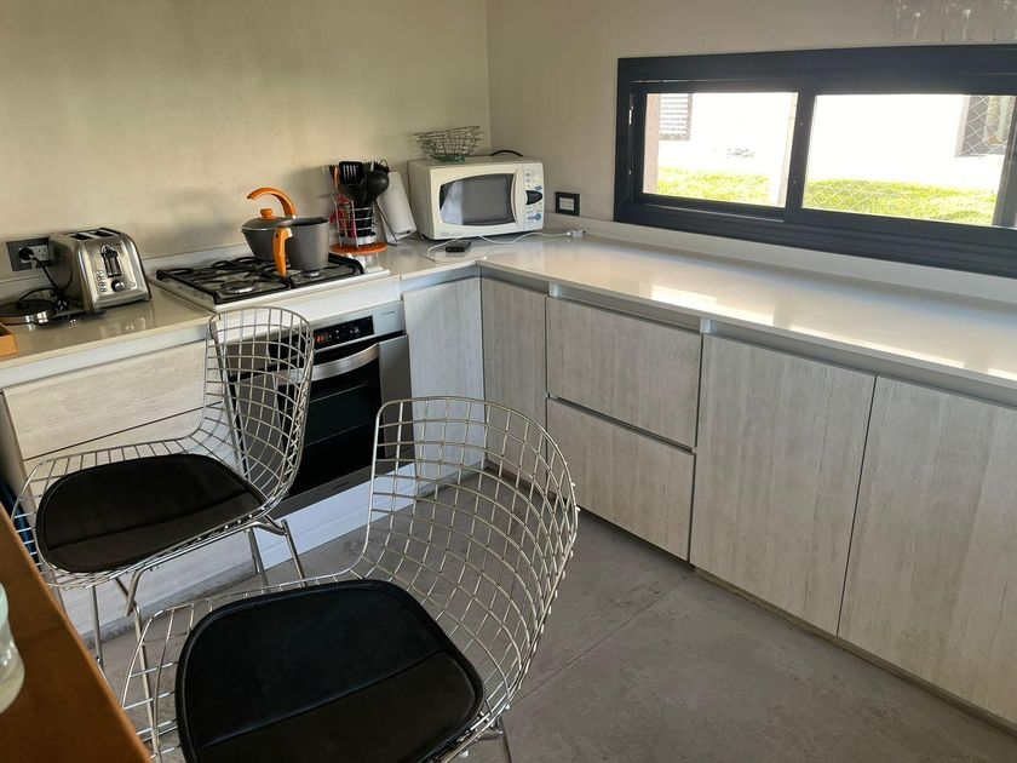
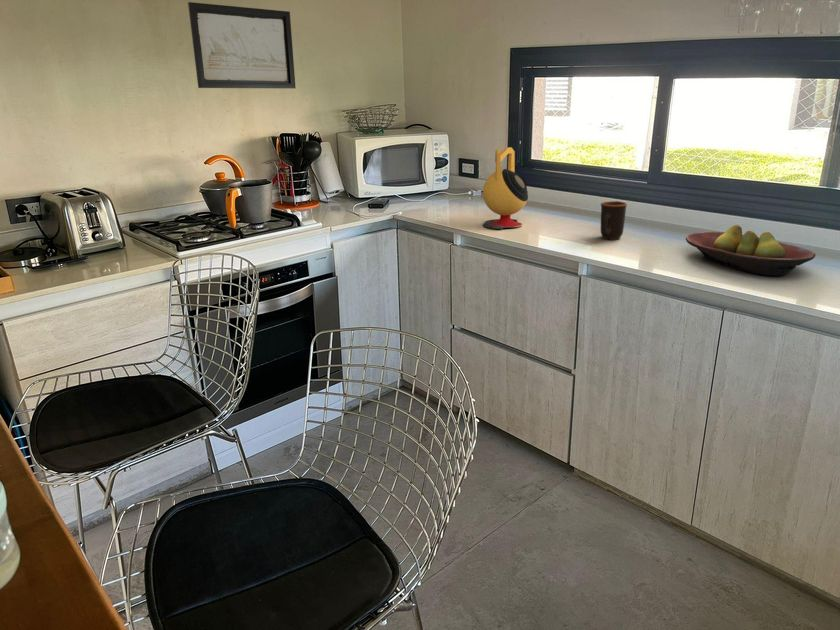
+ fruit bowl (746, 246)
+ wall art (245, 48)
+ kettle (505, 187)
+ mug (610, 221)
